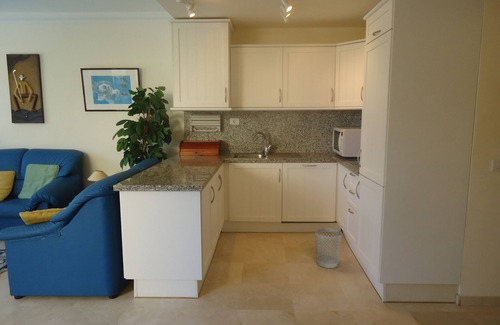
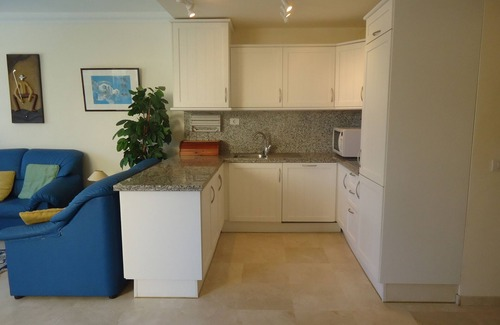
- wastebasket (327, 248)
